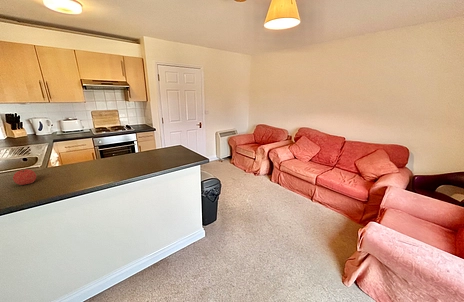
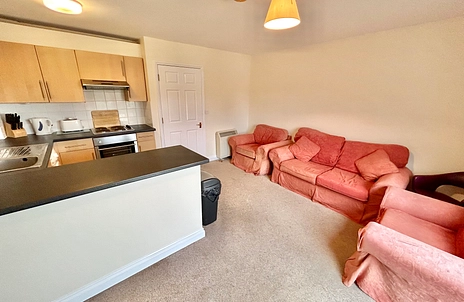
- fruit (25, 175)
